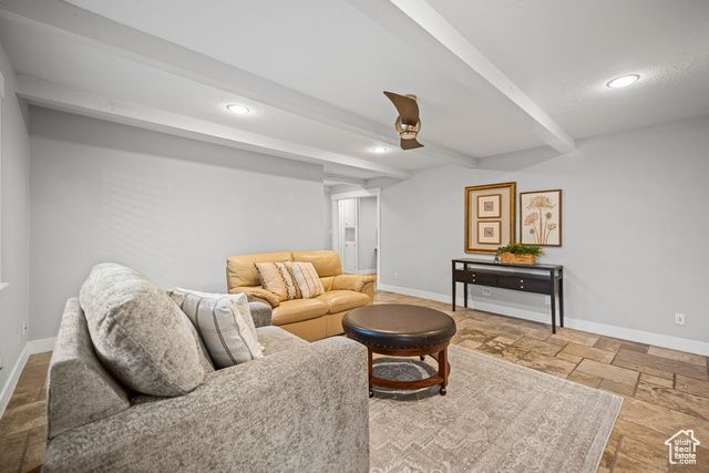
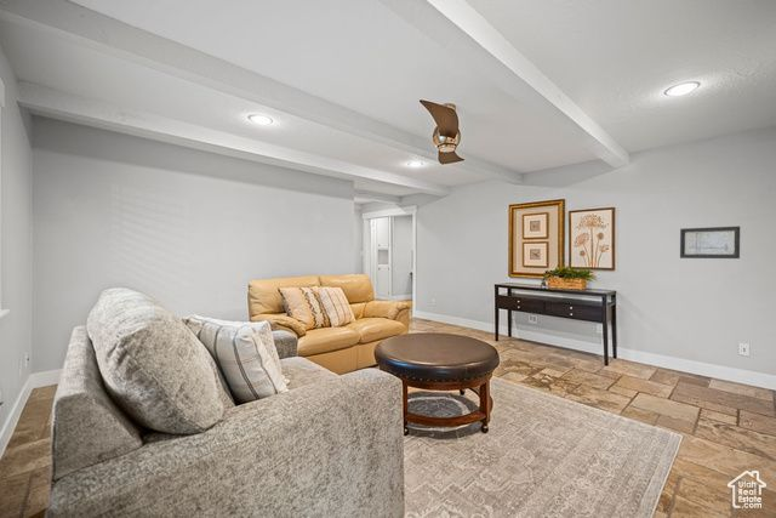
+ wall art (708, 243)
